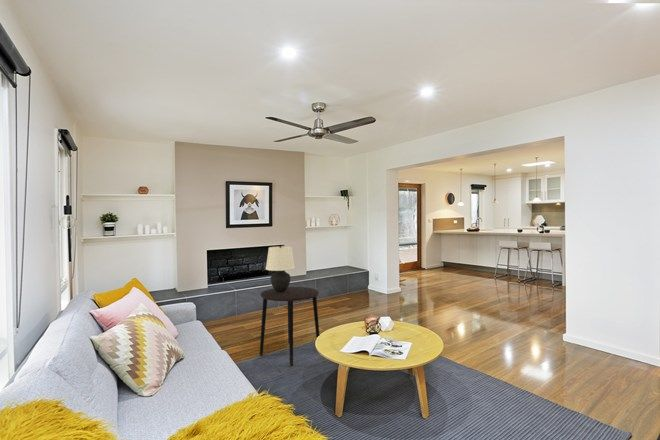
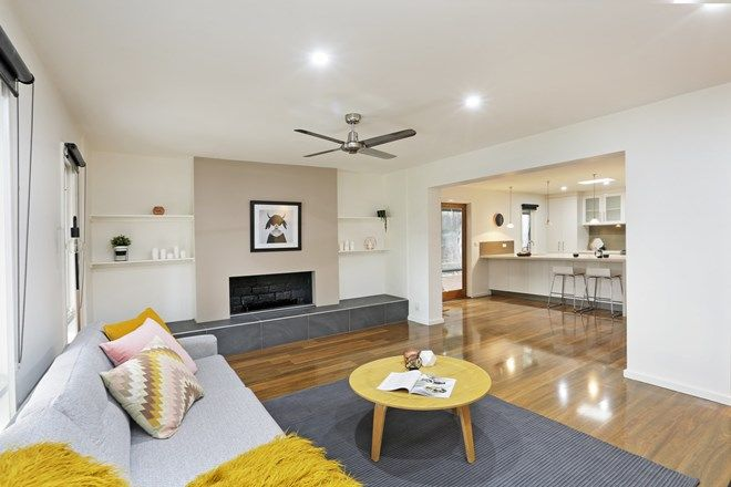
- table lamp (280, 268)
- side table (290, 322)
